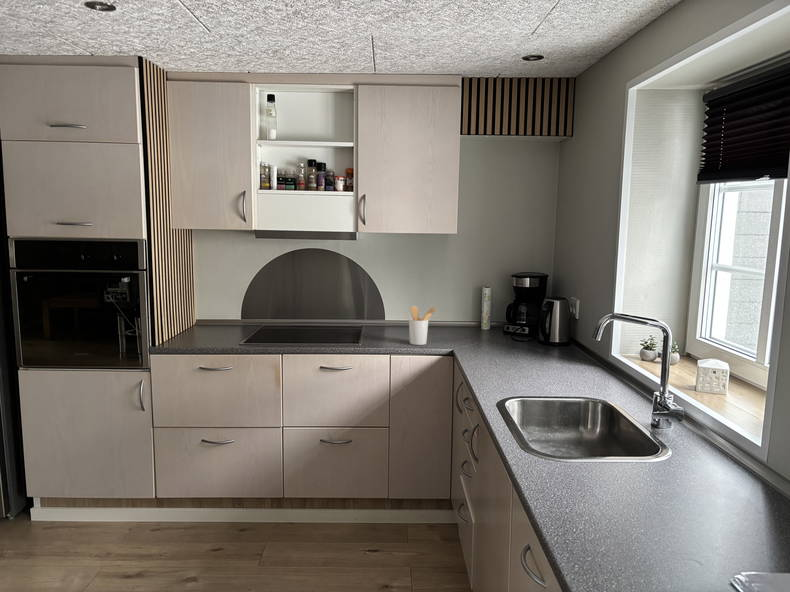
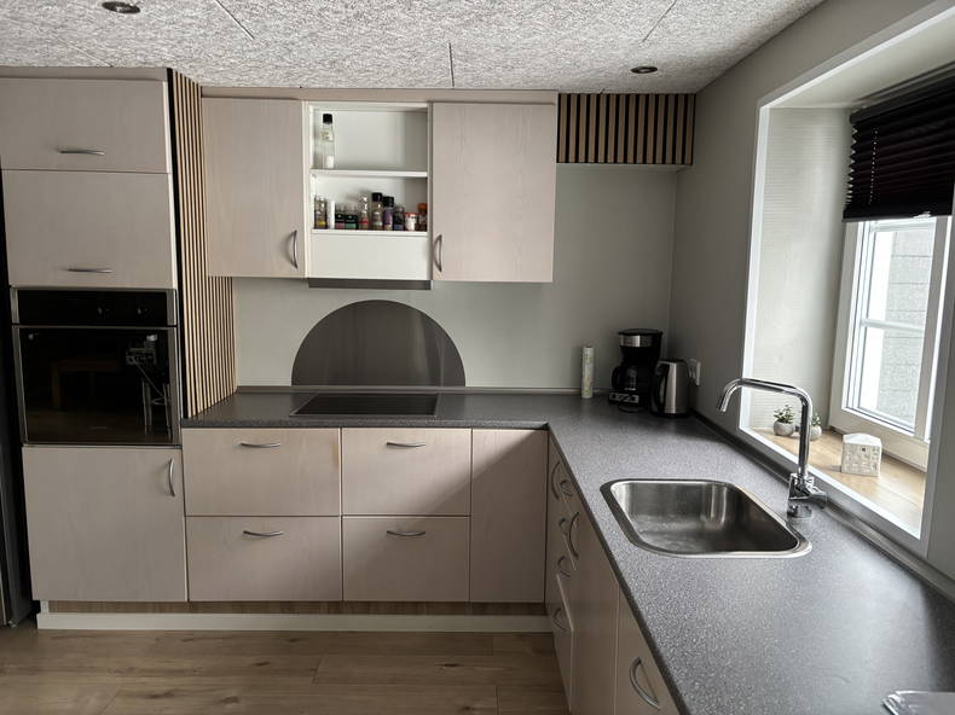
- utensil holder (422, 325)
